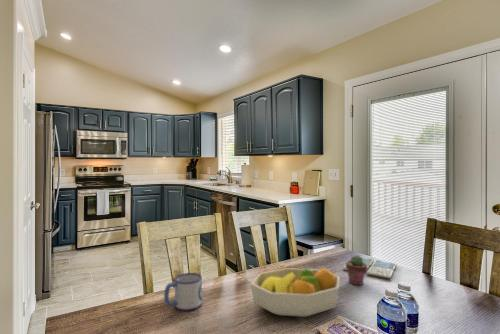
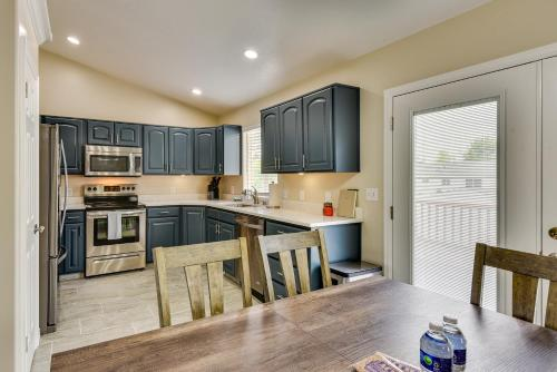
- drink coaster (370, 265)
- fruit bowl (296, 286)
- mug (183, 292)
- potted succulent (356, 268)
